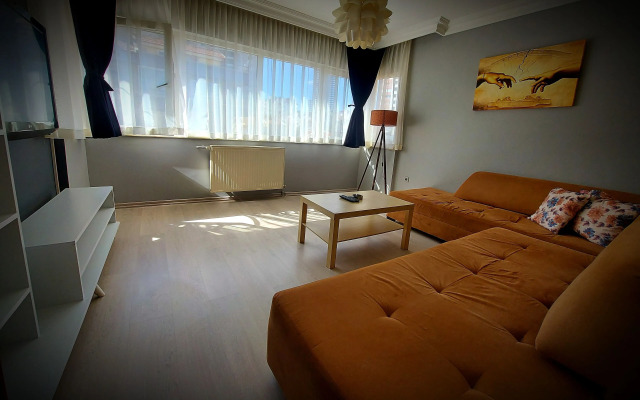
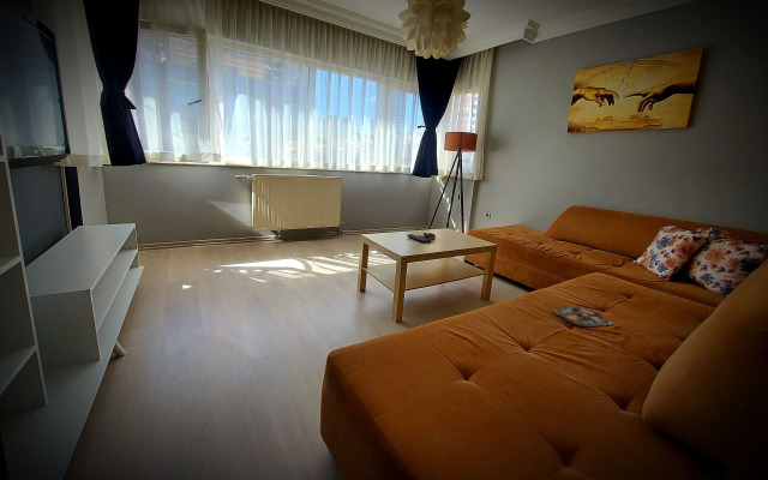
+ magazine (582, 314)
